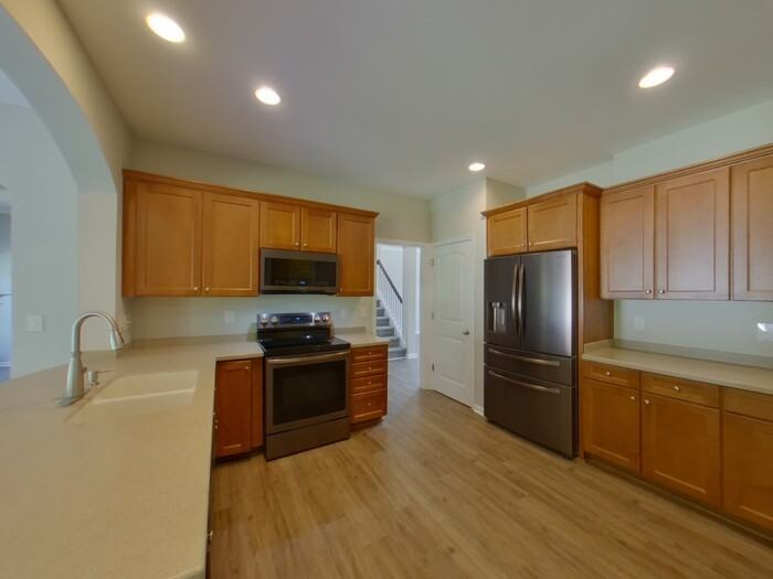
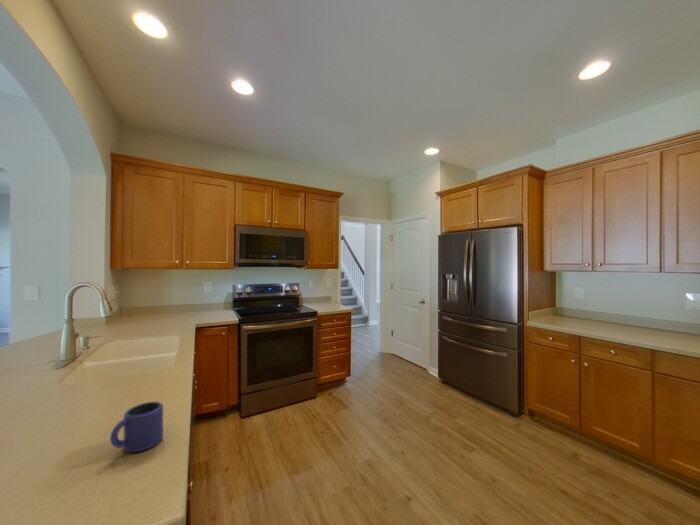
+ mug (137, 428)
